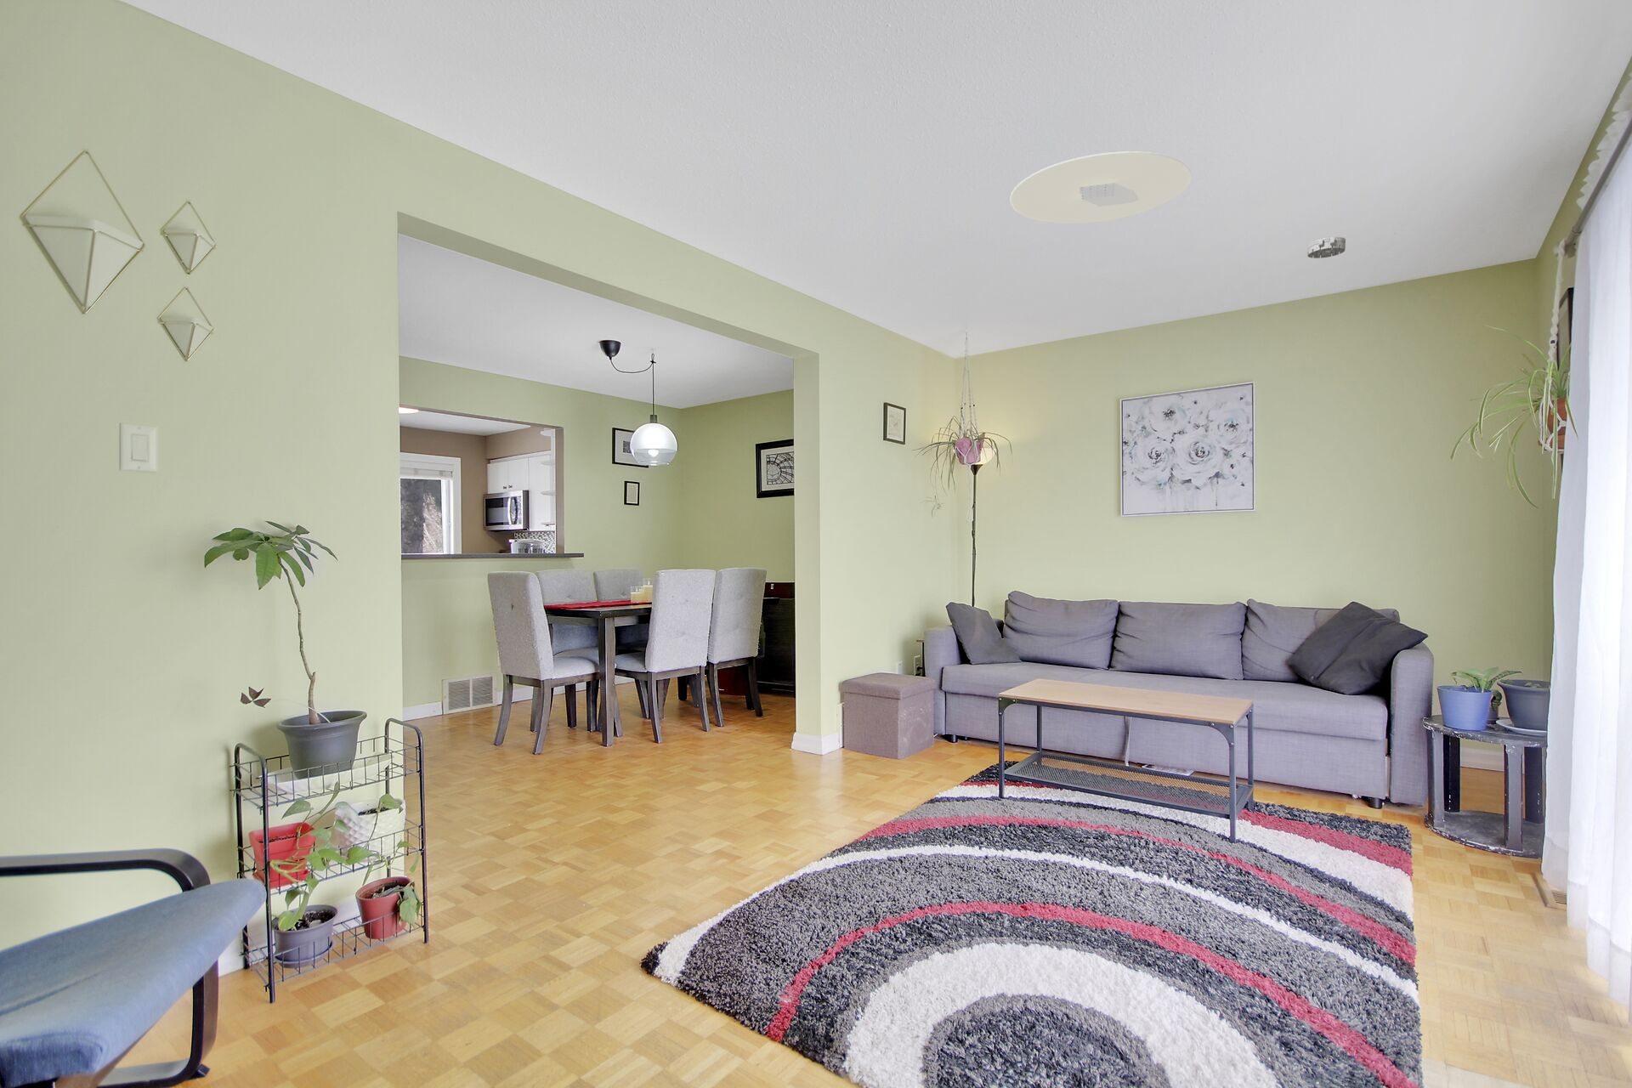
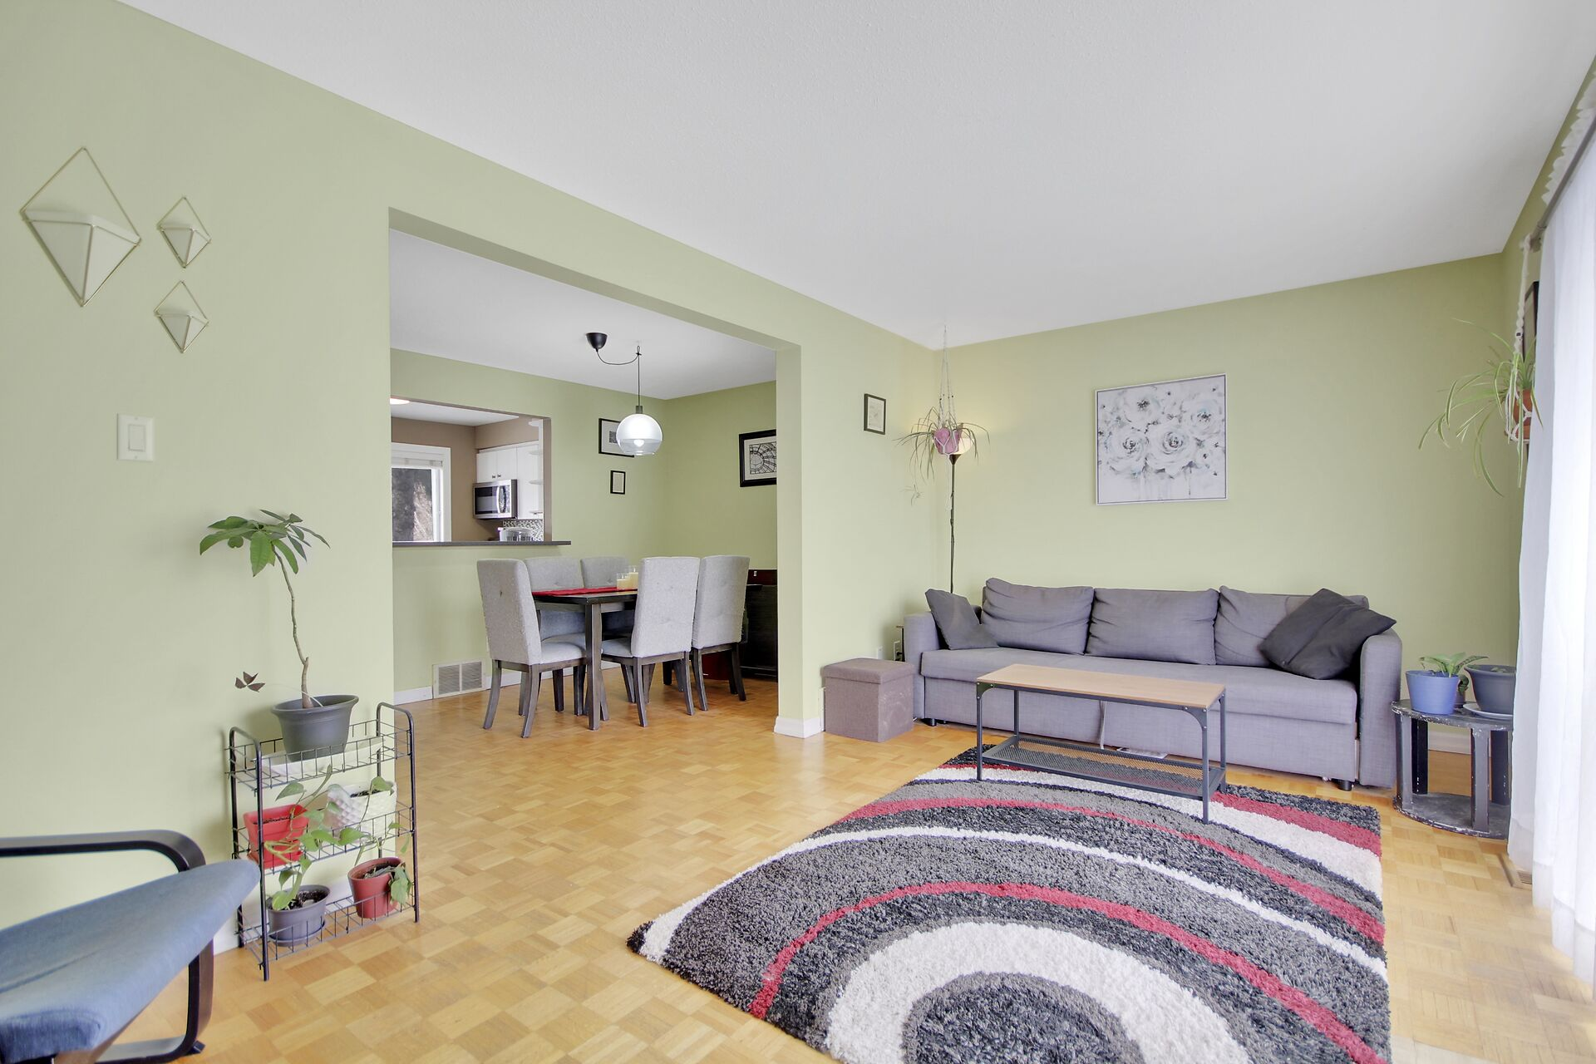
- ceiling light (1098, 182)
- smoke detector (1326, 246)
